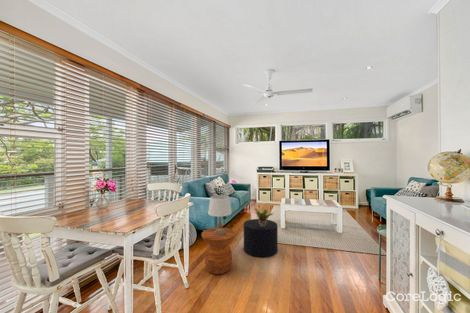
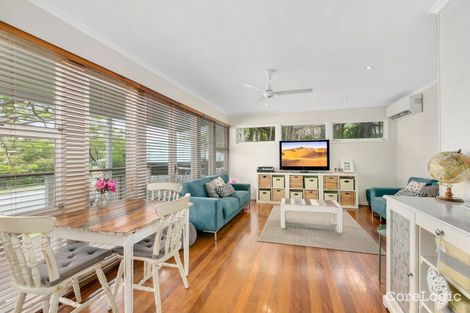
- potted plant (262, 217)
- side table (218, 250)
- stool (260, 236)
- table lamp (219, 214)
